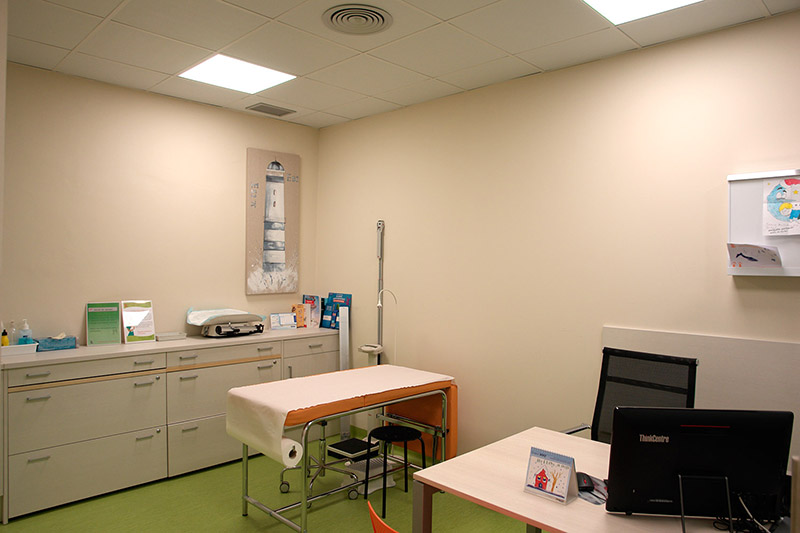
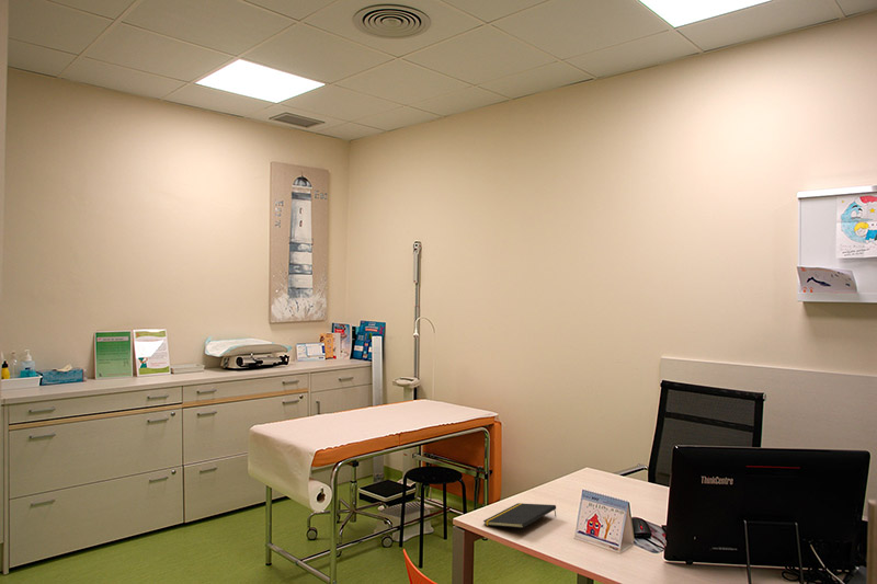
+ notepad (520, 514)
